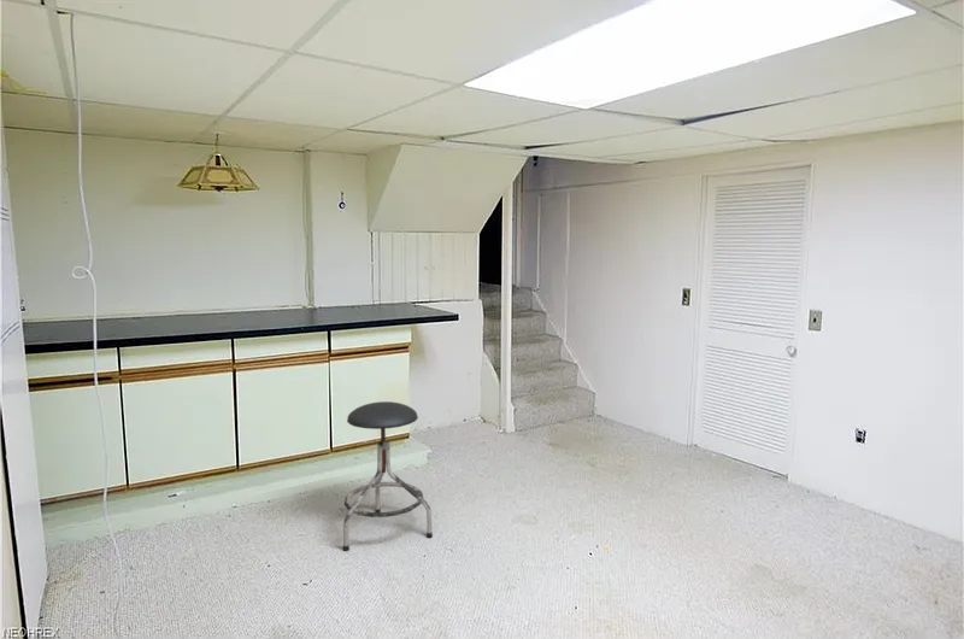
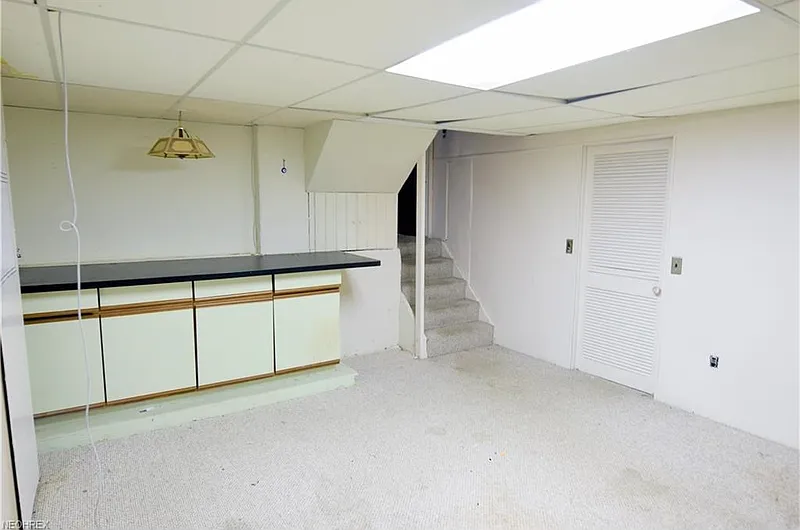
- stool (382, 467)
